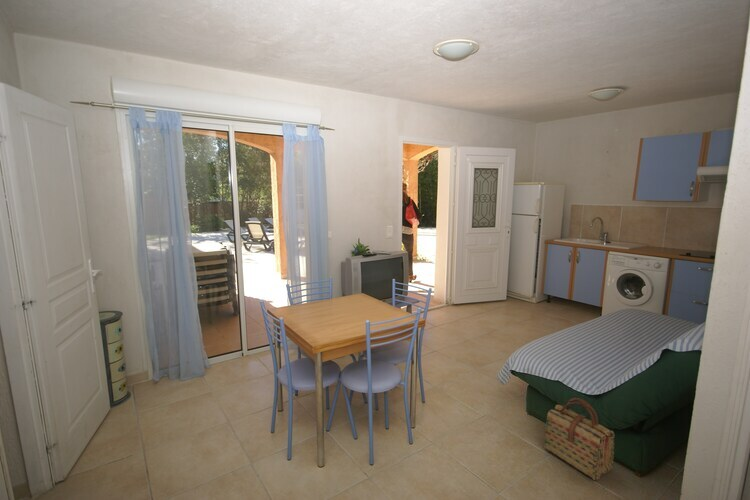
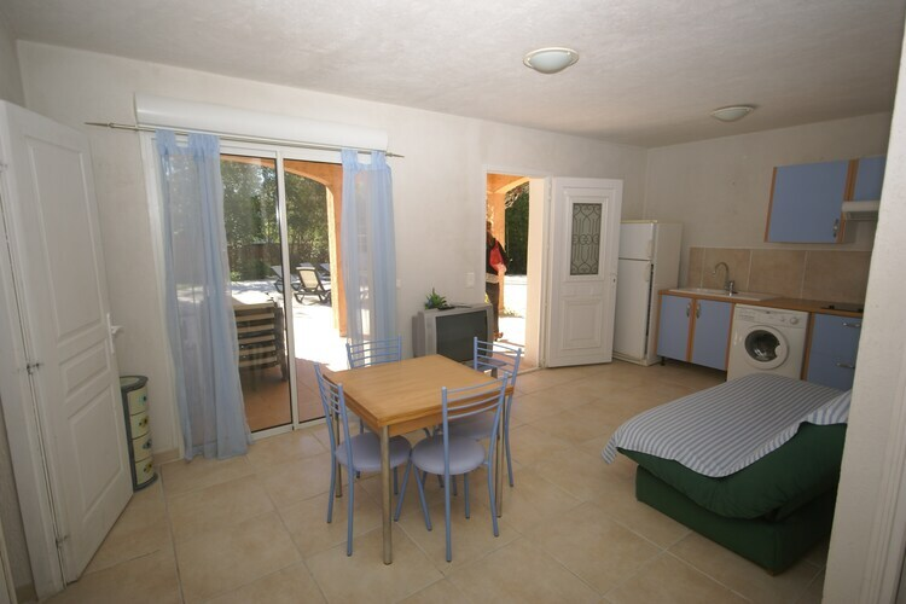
- shopping bag (578, 429)
